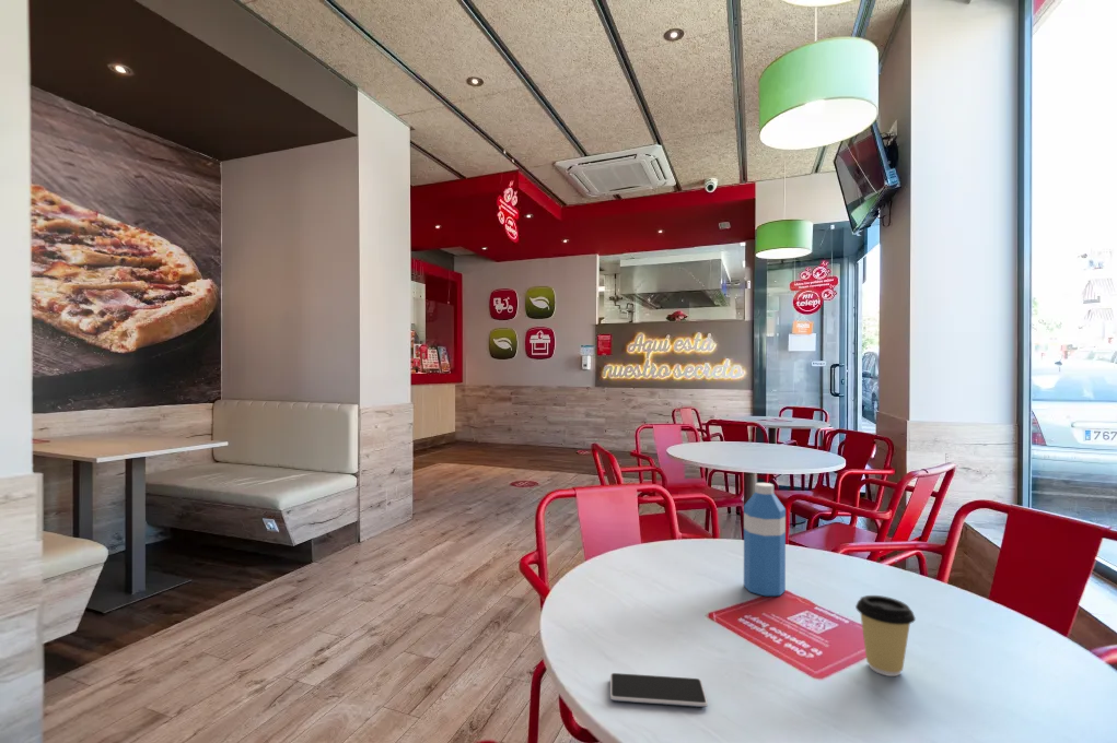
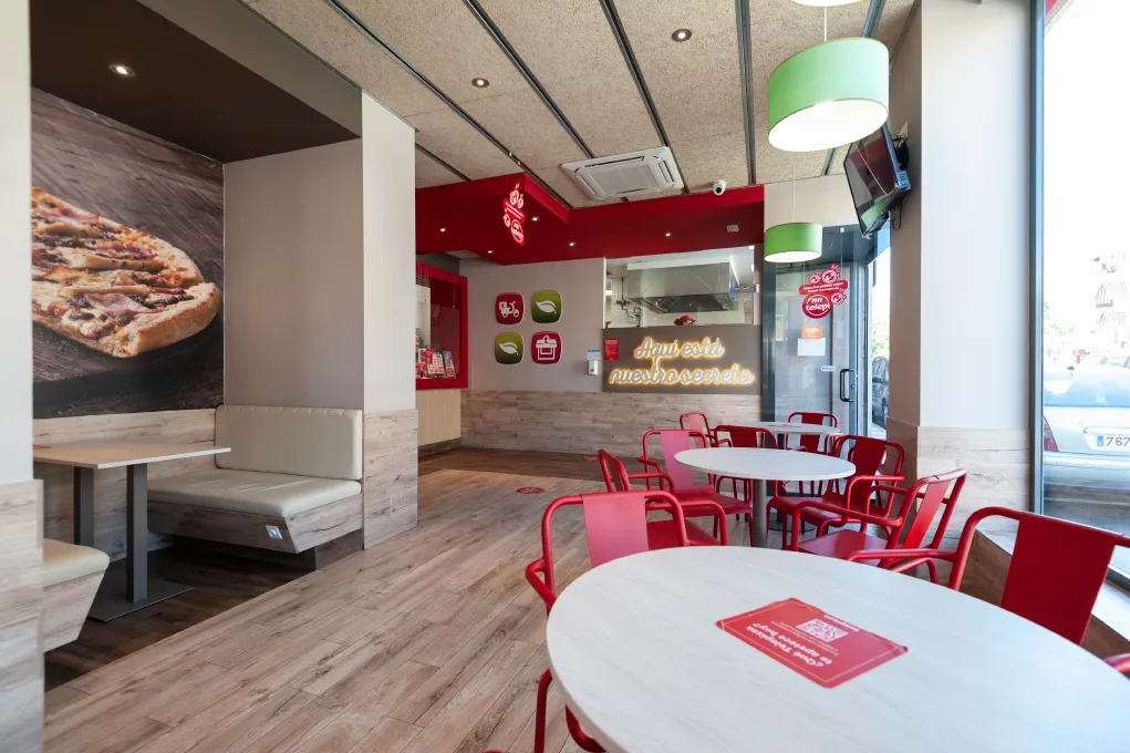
- water bottle (764, 535)
- smartphone (656, 689)
- coffee cup (884, 635)
